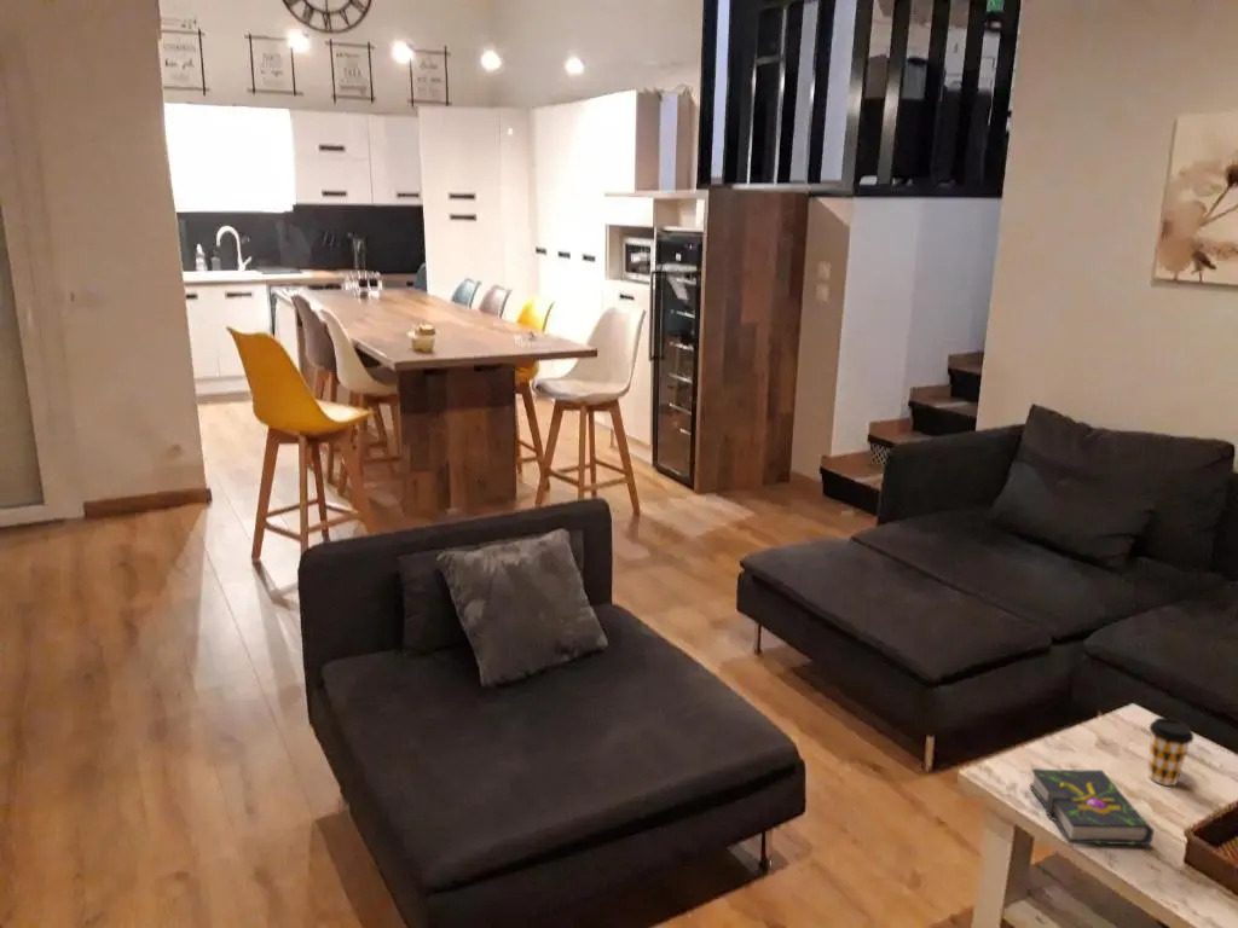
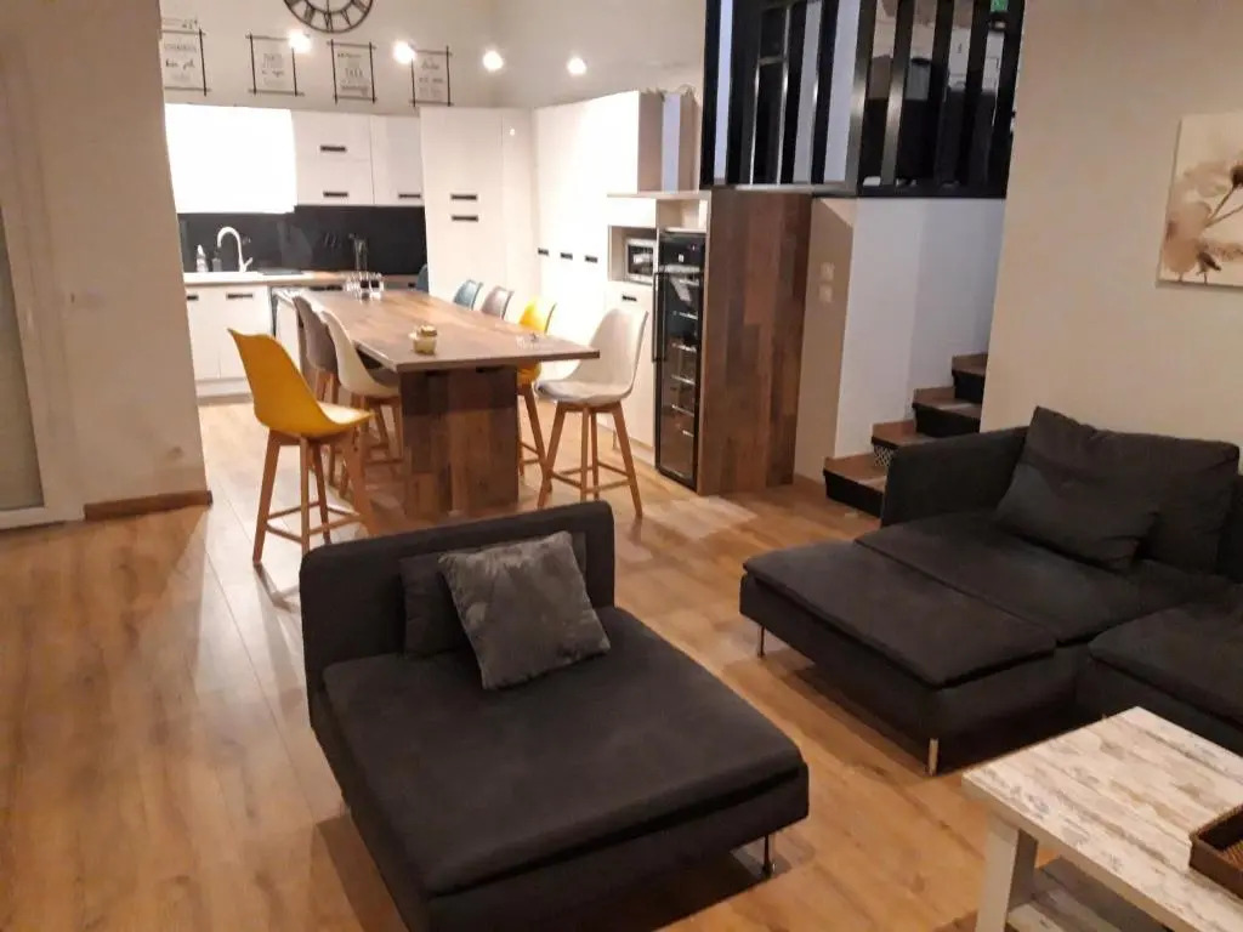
- book (1088, 805)
- coffee cup (1167, 752)
